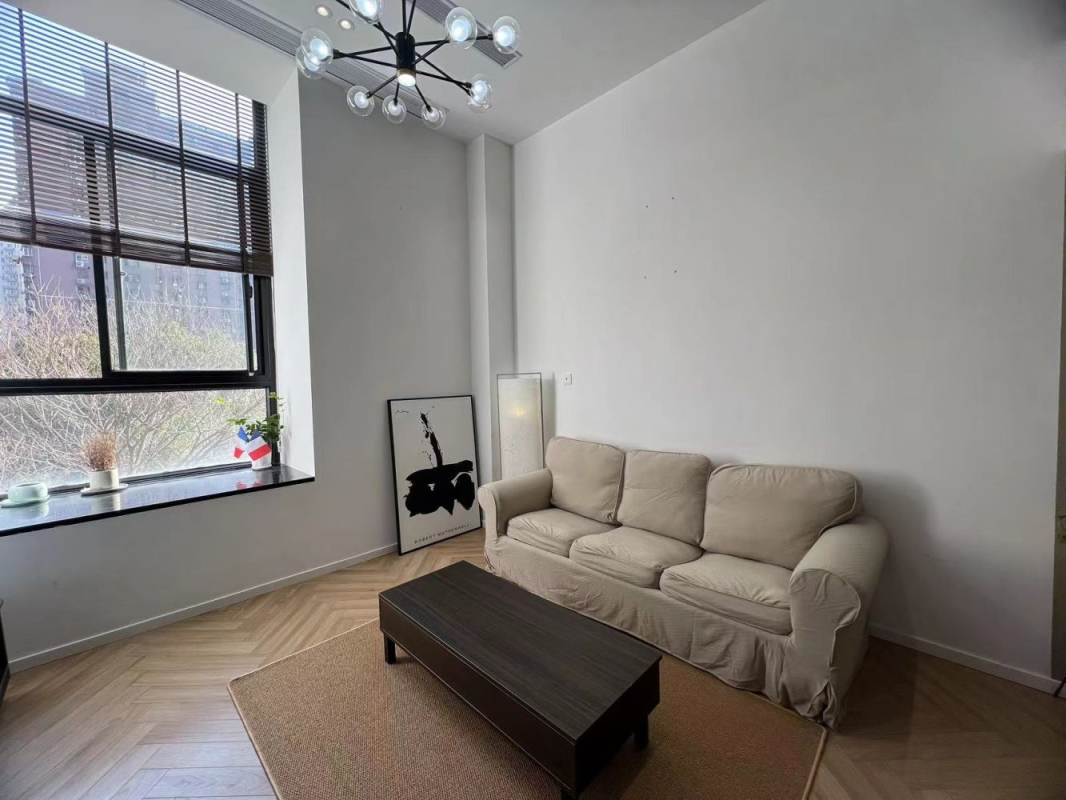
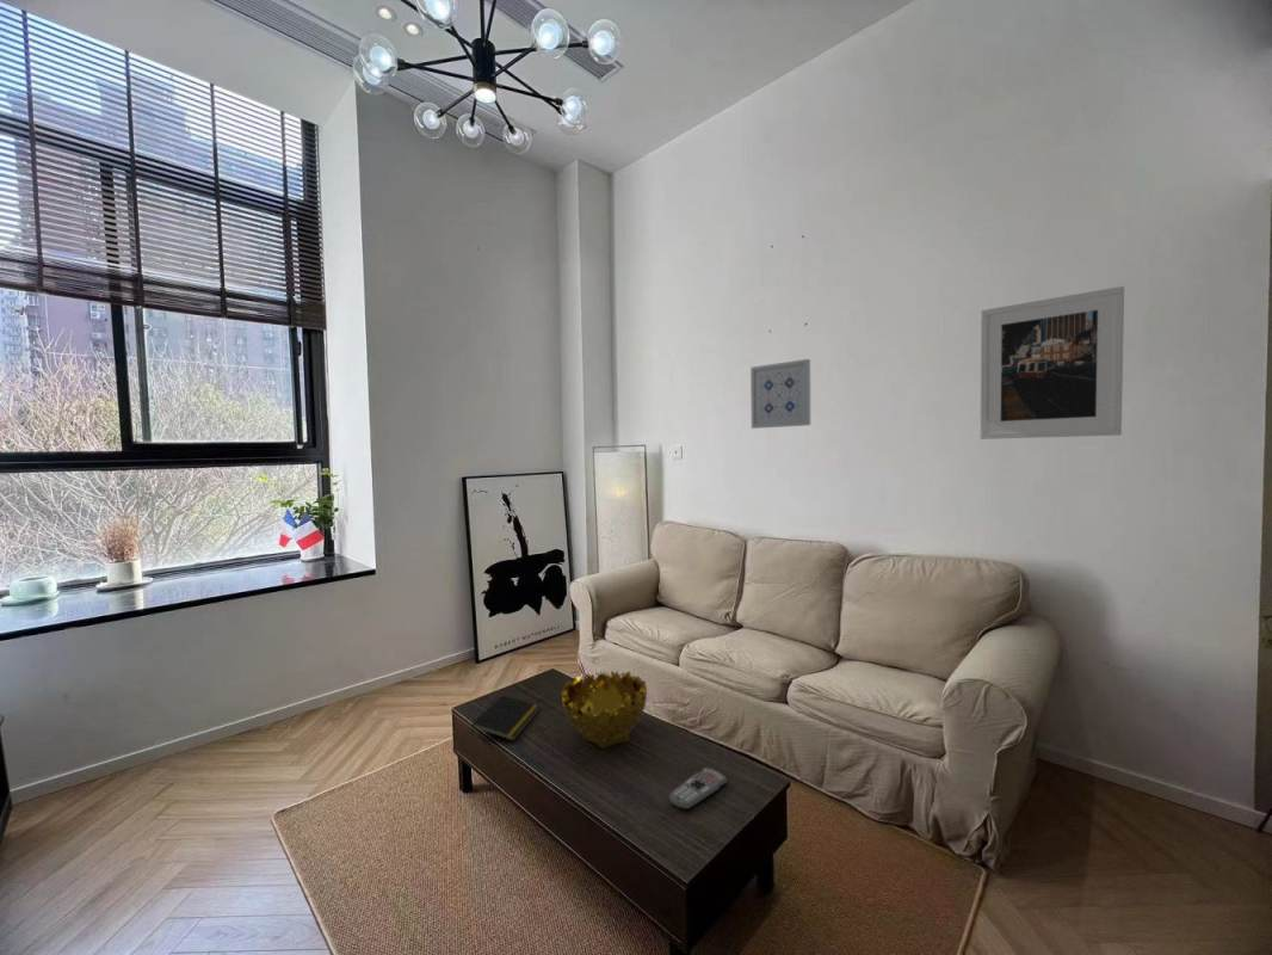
+ notepad (507, 715)
+ decorative bowl (604, 709)
+ wall art (779, 395)
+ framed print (1046, 368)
+ remote control (697, 788)
